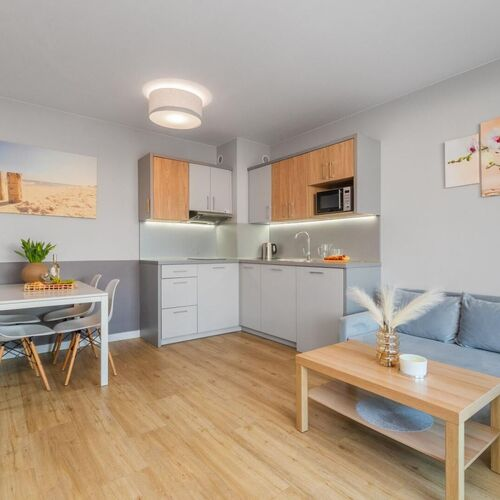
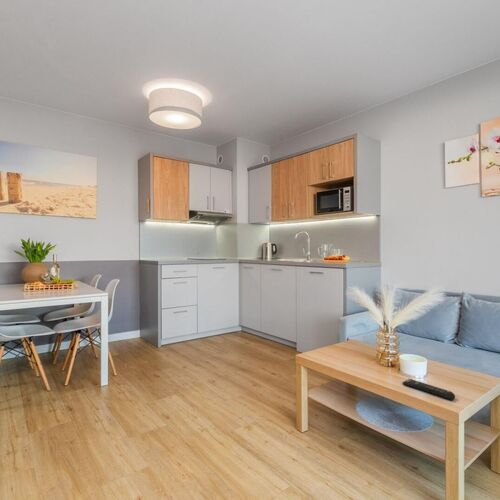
+ remote control (427, 388)
